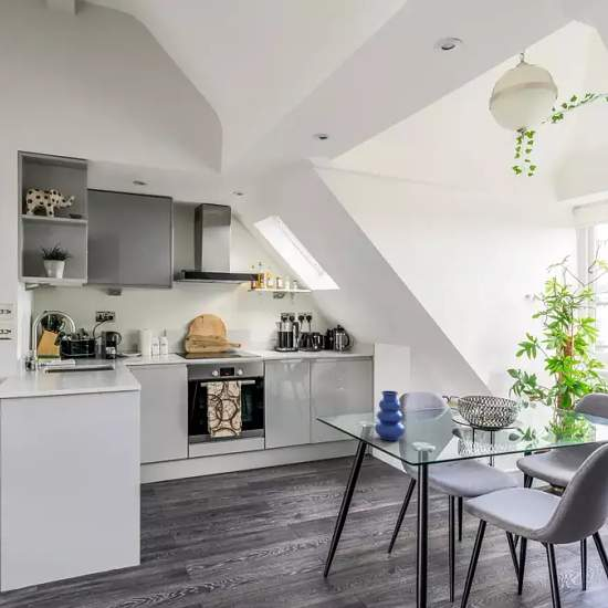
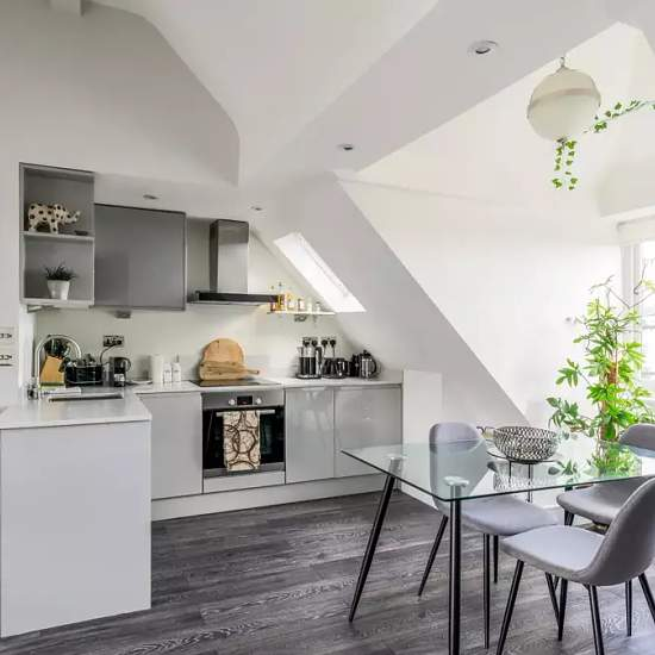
- vase (389, 415)
